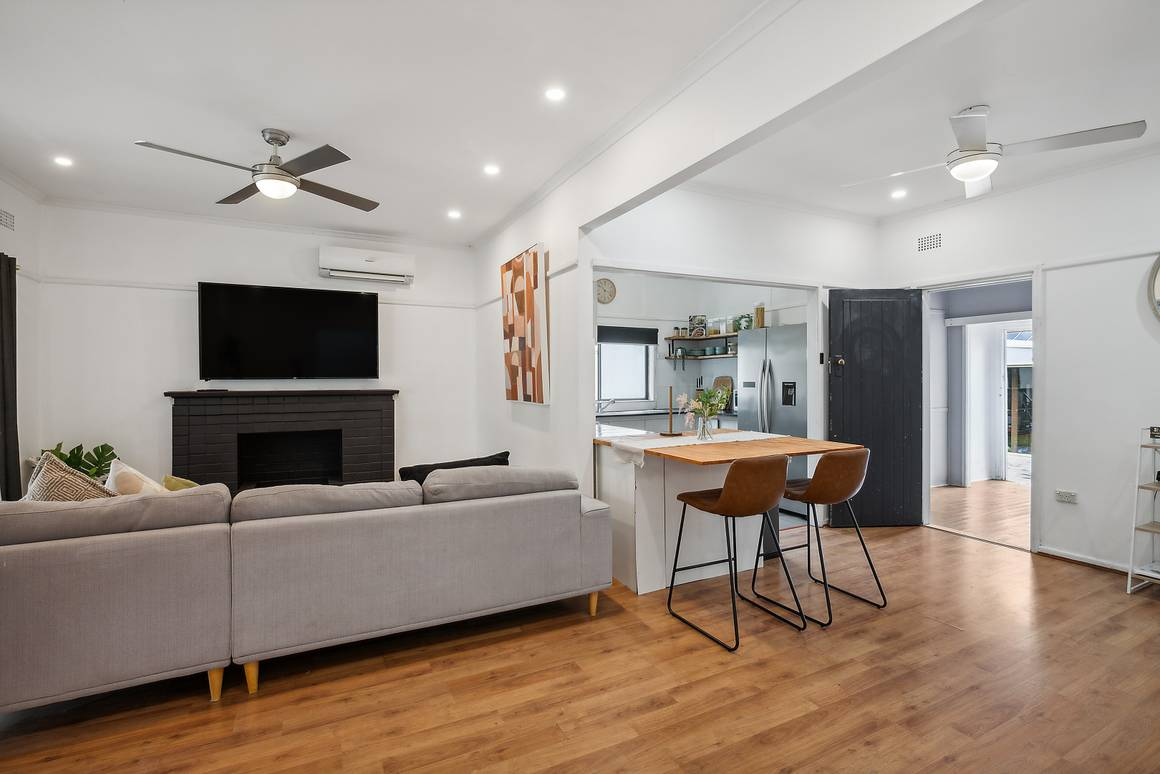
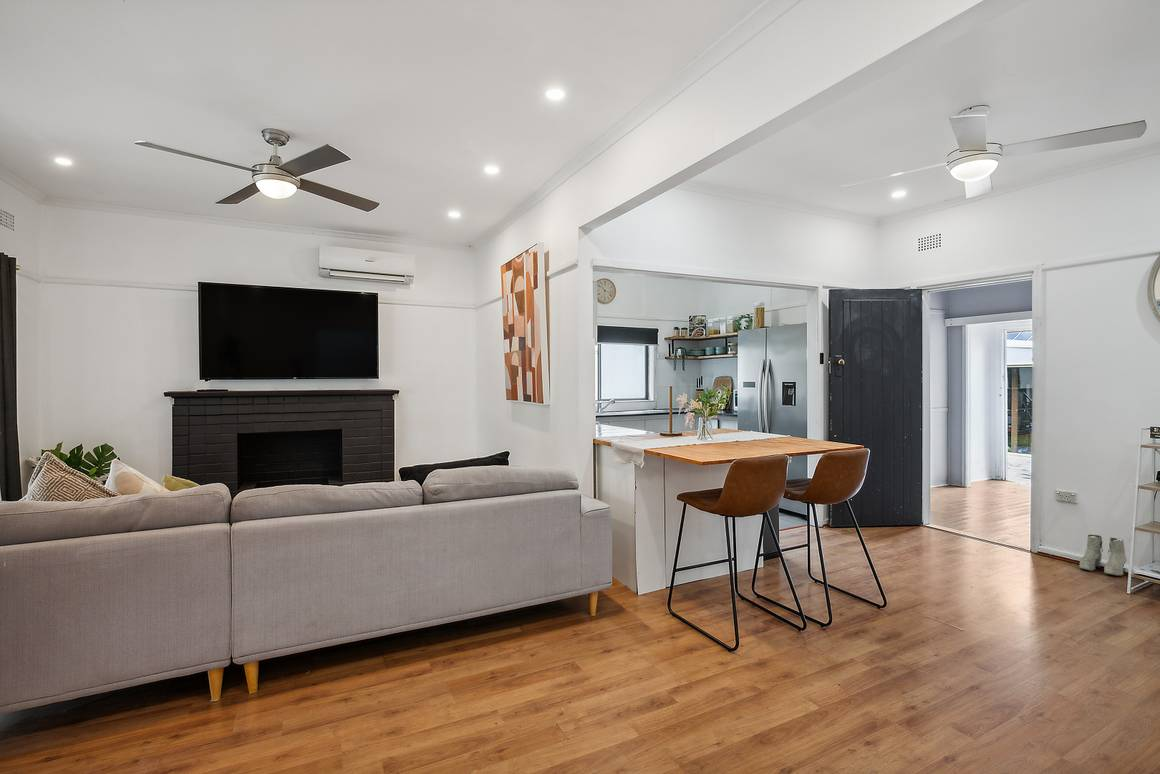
+ boots (1101, 554)
